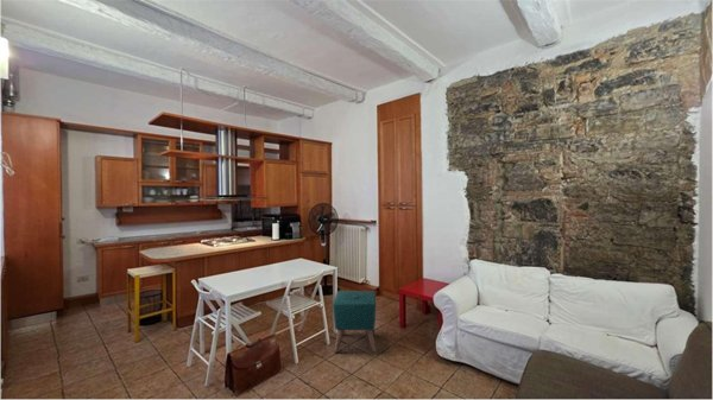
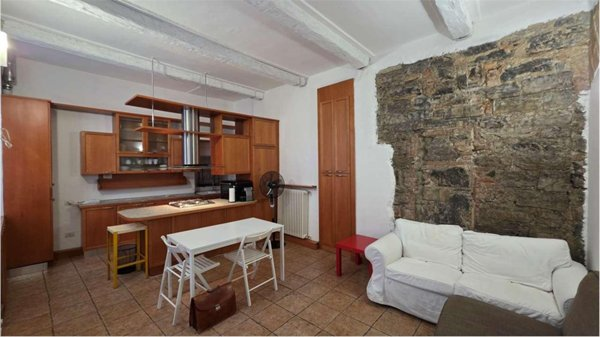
- ottoman (355, 319)
